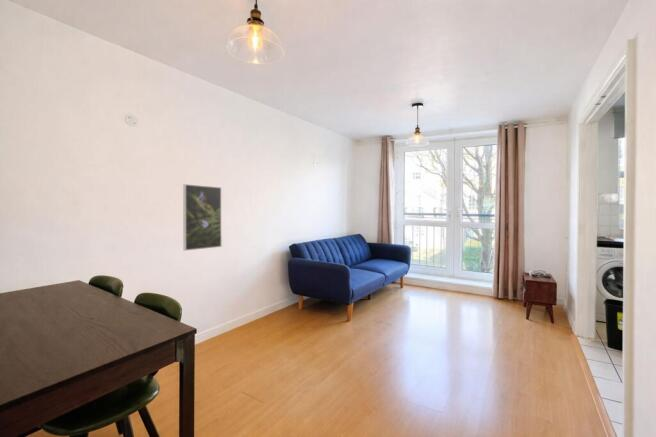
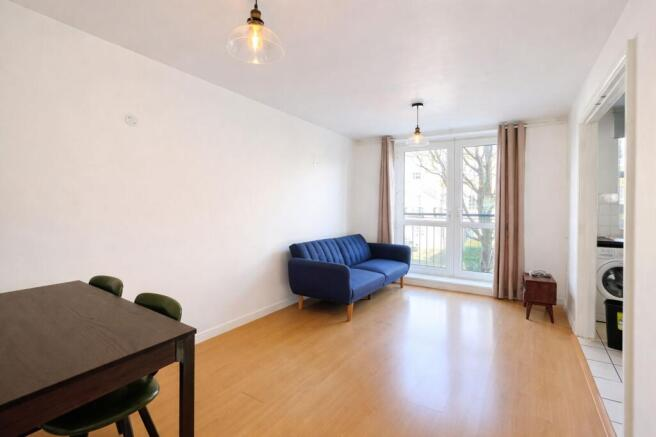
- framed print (203, 217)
